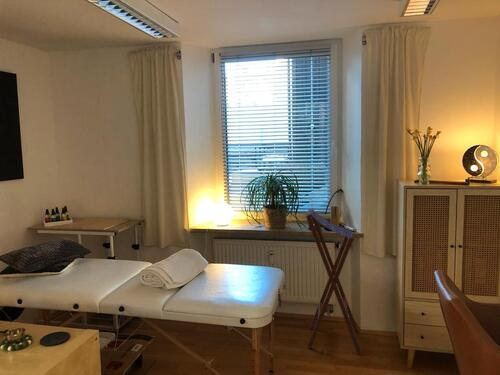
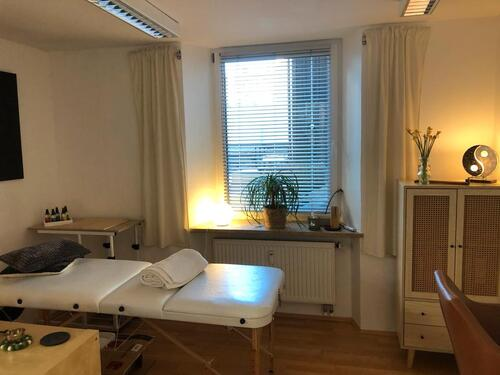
- stool (333, 276)
